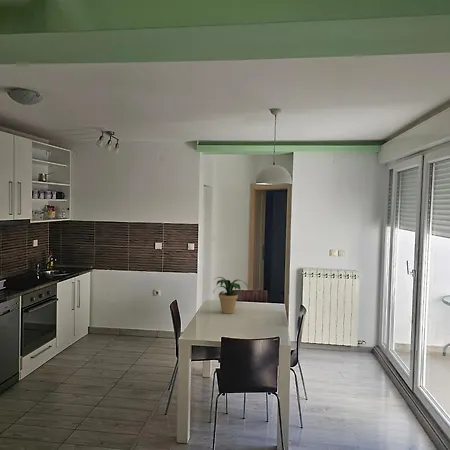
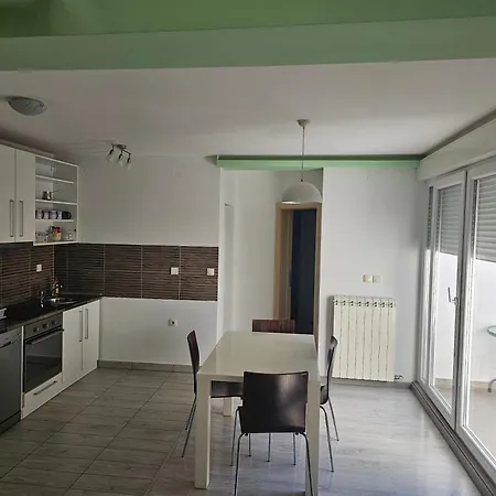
- potted plant (227, 295)
